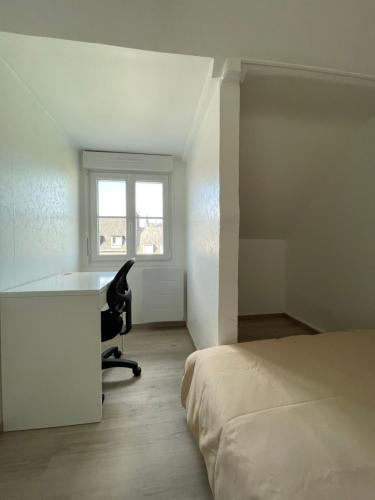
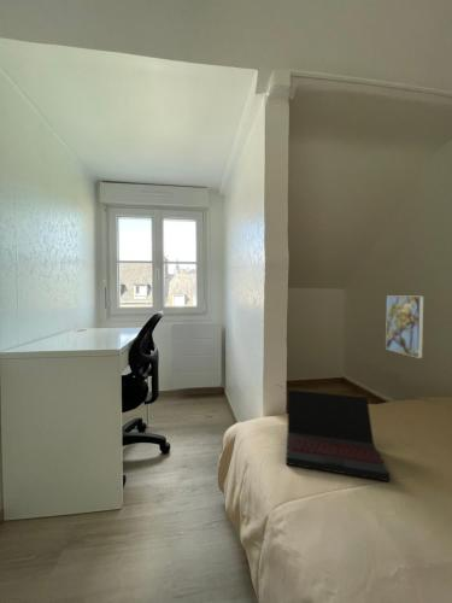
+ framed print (403, 324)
+ laptop (329, 426)
